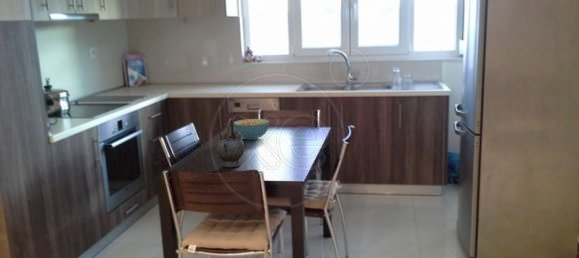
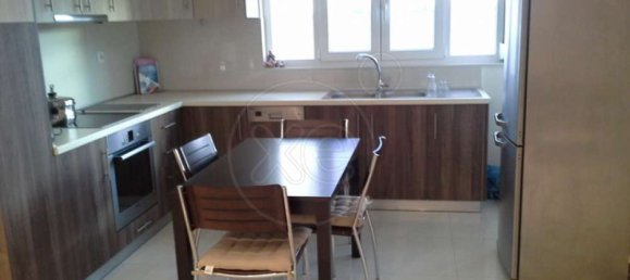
- cereal bowl (252, 130)
- teapot (229, 143)
